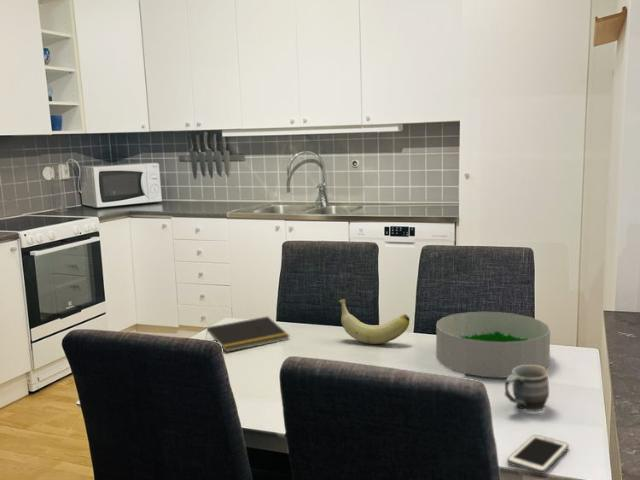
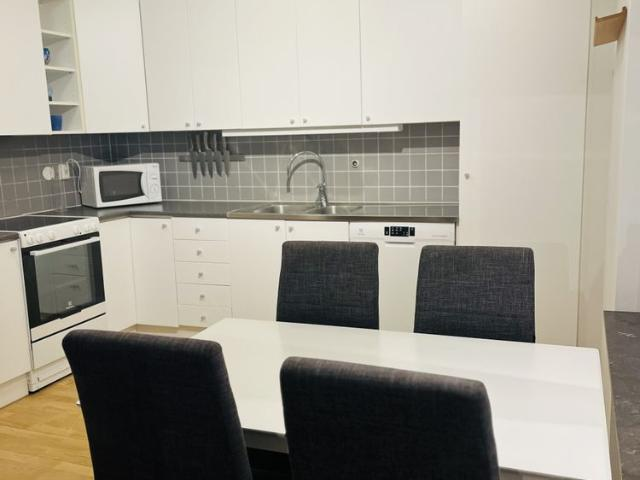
- bowl (491, 342)
- mug (526, 390)
- cell phone (538, 453)
- banana (373, 325)
- notepad (248, 333)
